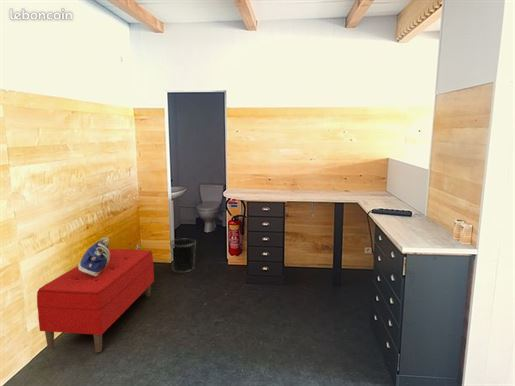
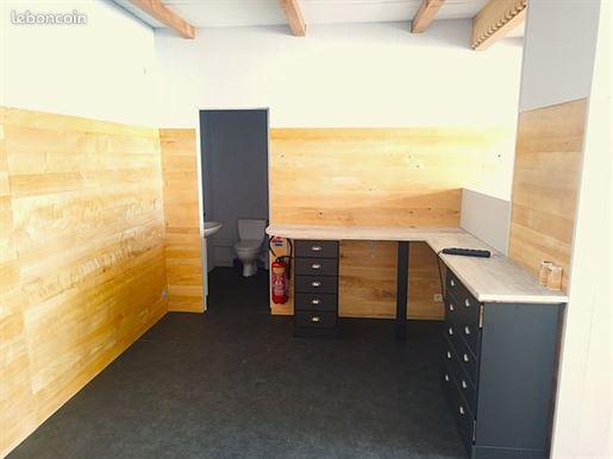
- waste bin (182, 255)
- bench (104, 293)
- tote bag (95, 258)
